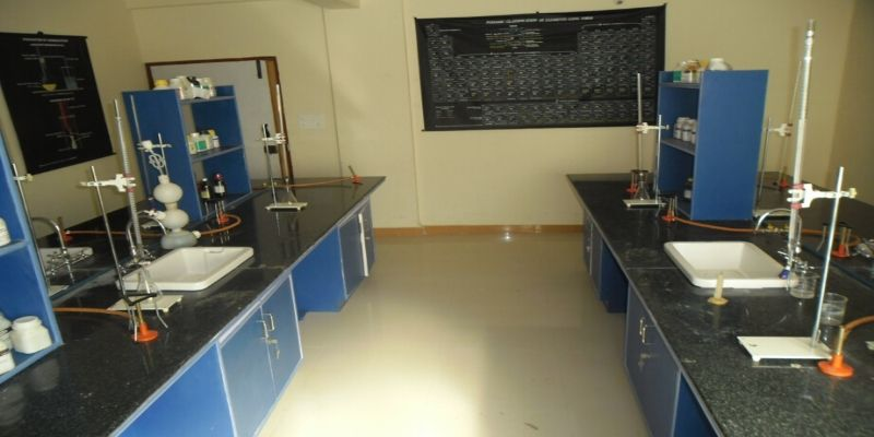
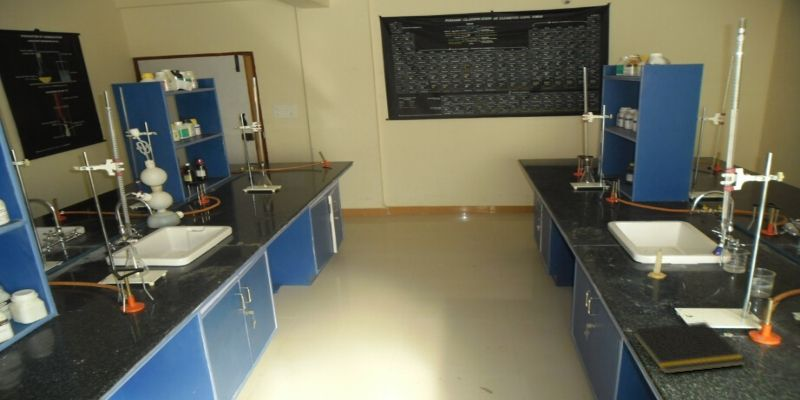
+ notepad (686, 346)
